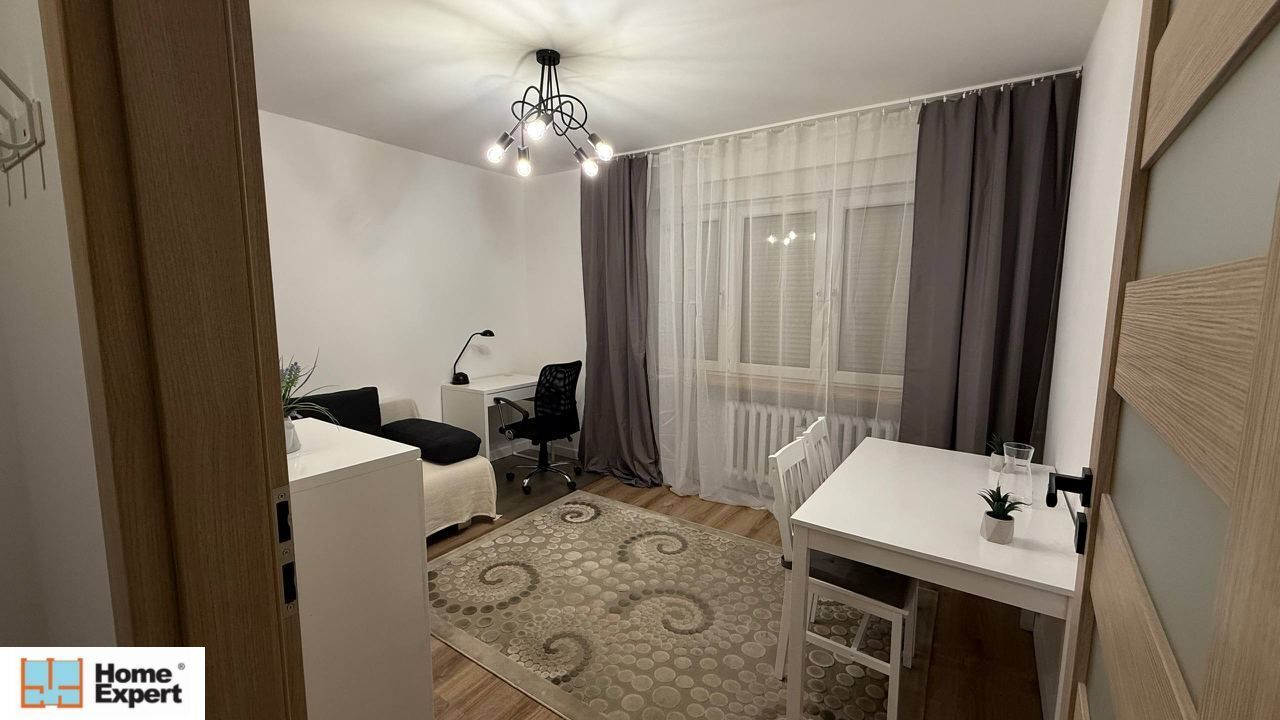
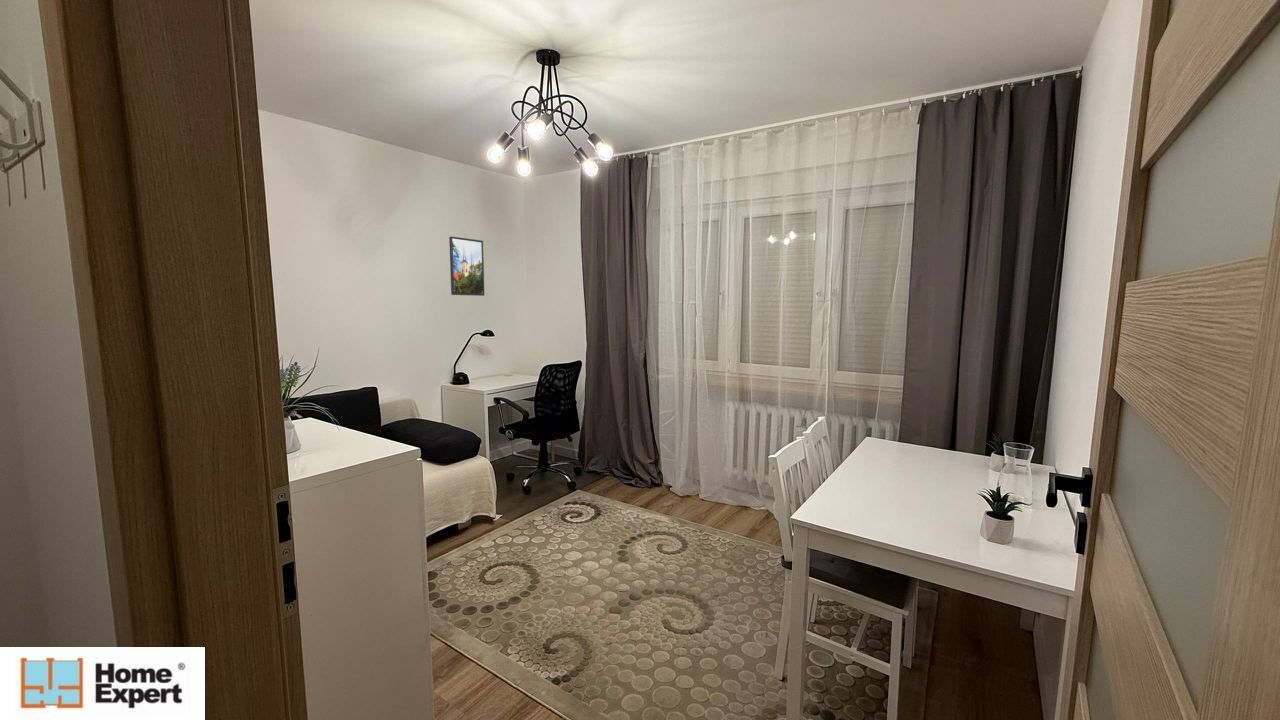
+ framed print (467, 267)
